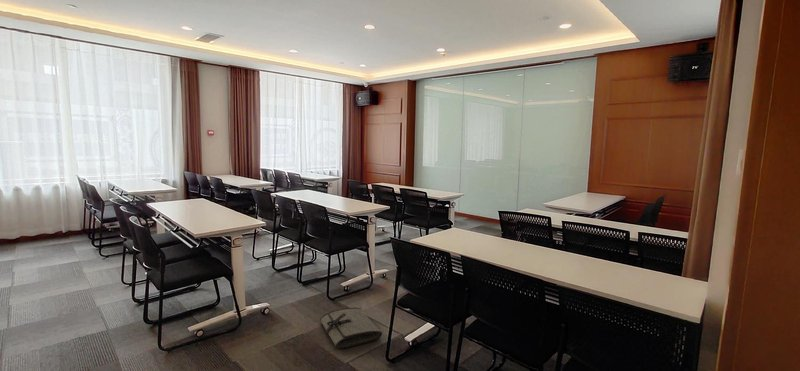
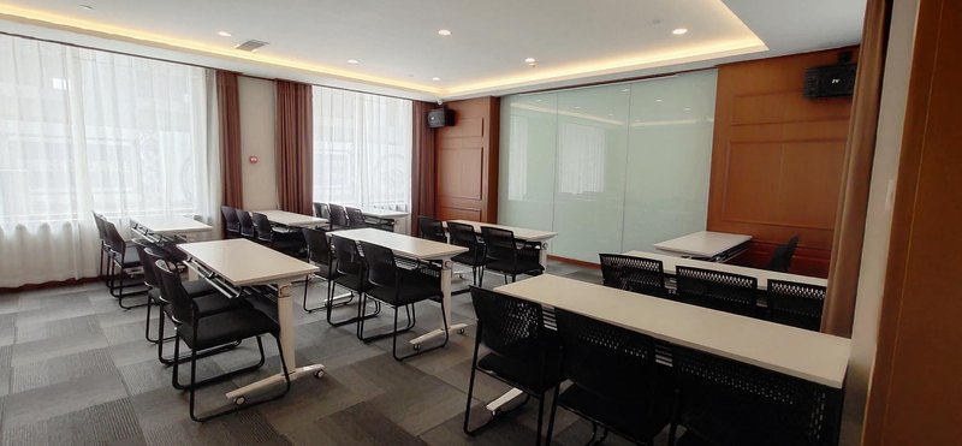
- tool roll (349, 321)
